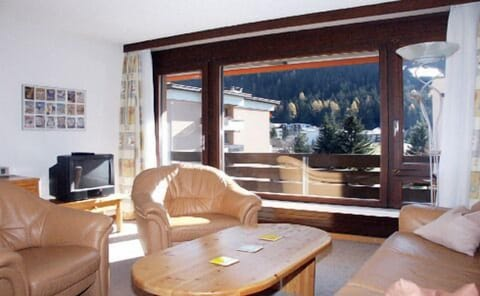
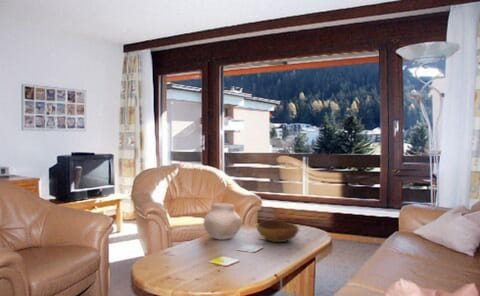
+ vase (222, 220)
+ bowl (277, 232)
